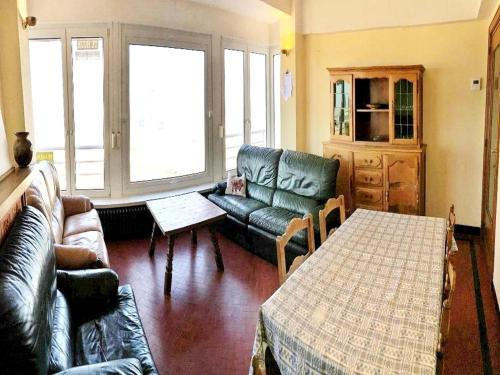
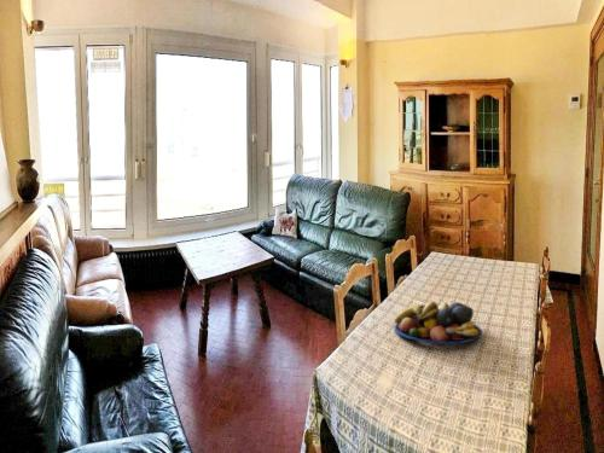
+ fruit bowl (436, 315)
